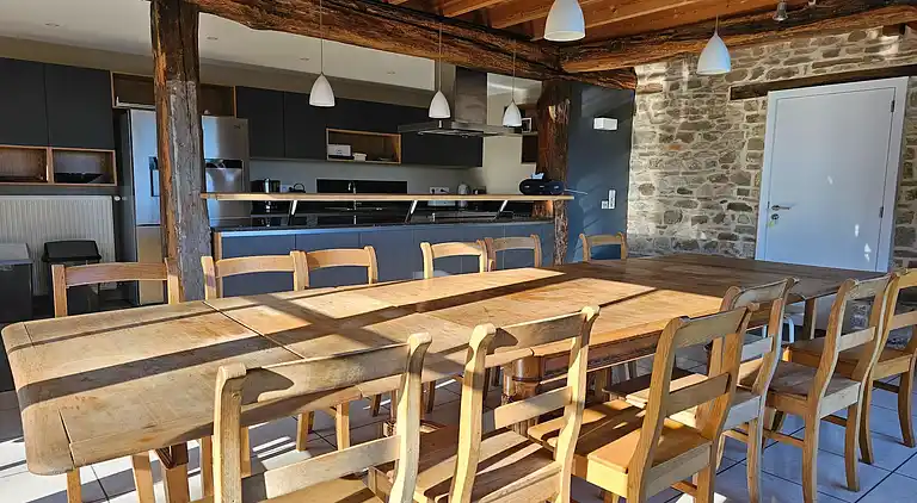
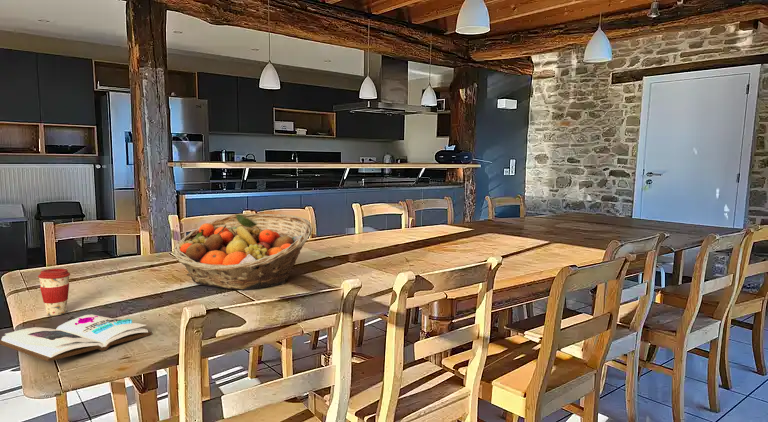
+ fruit basket (244, 248)
+ coffee cup (55, 291)
+ book (77, 333)
